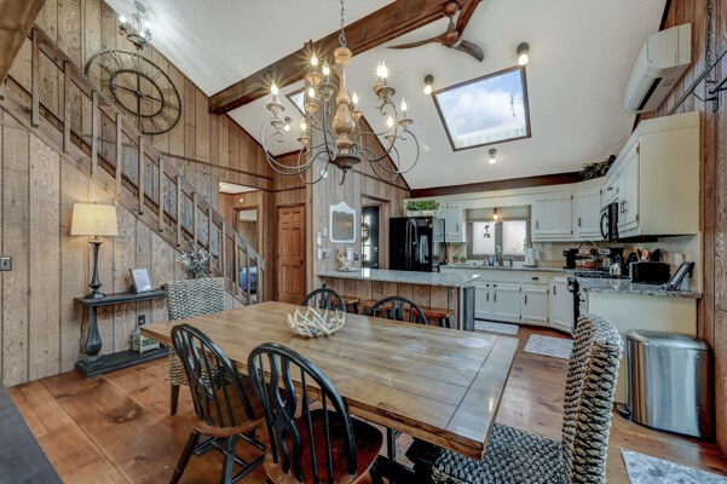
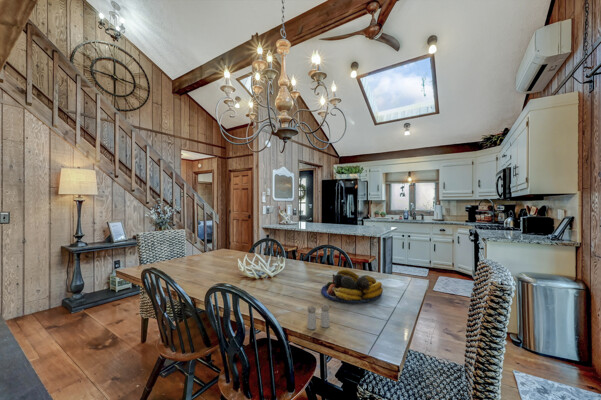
+ salt and pepper shaker (321, 316)
+ fruit bowl (350, 281)
